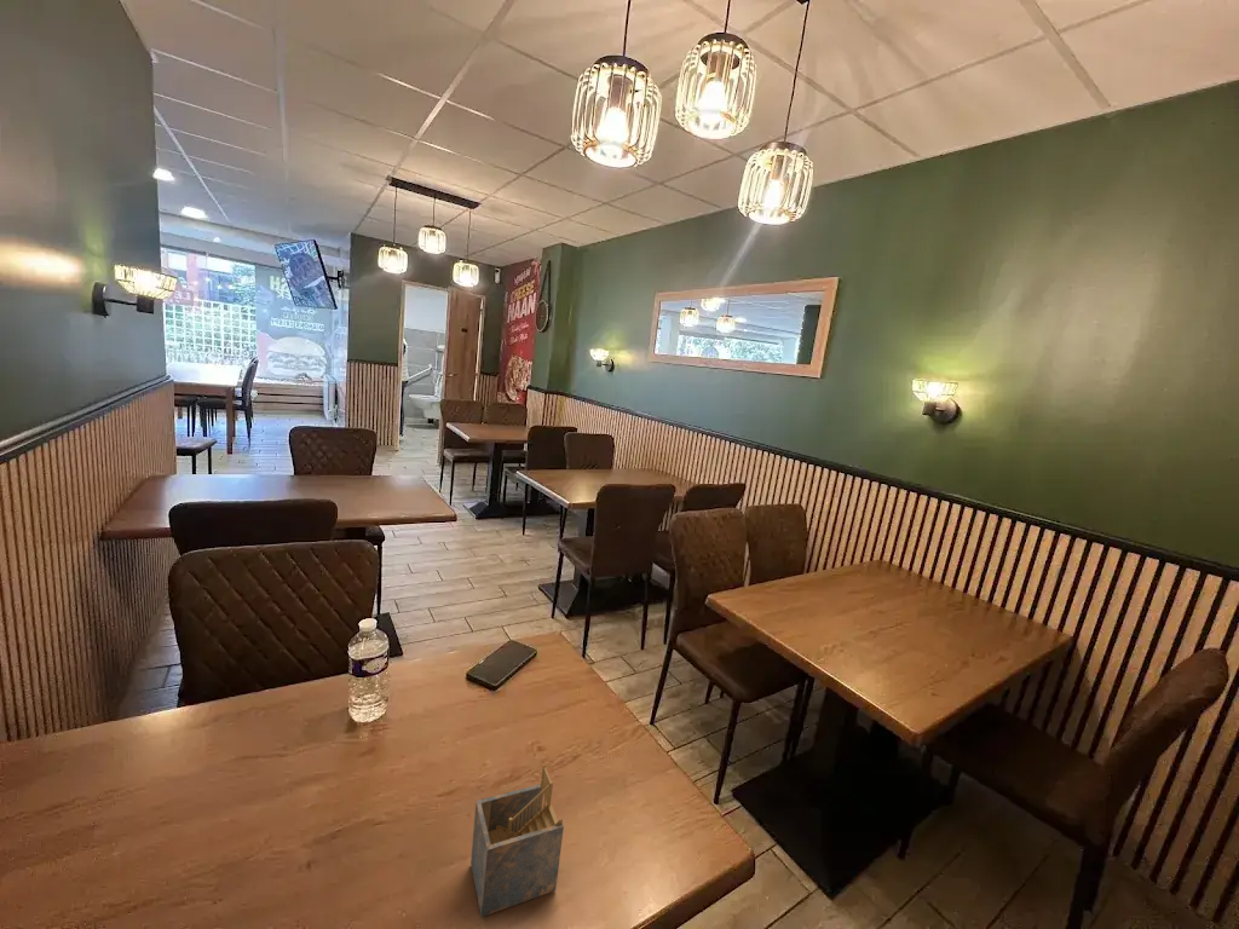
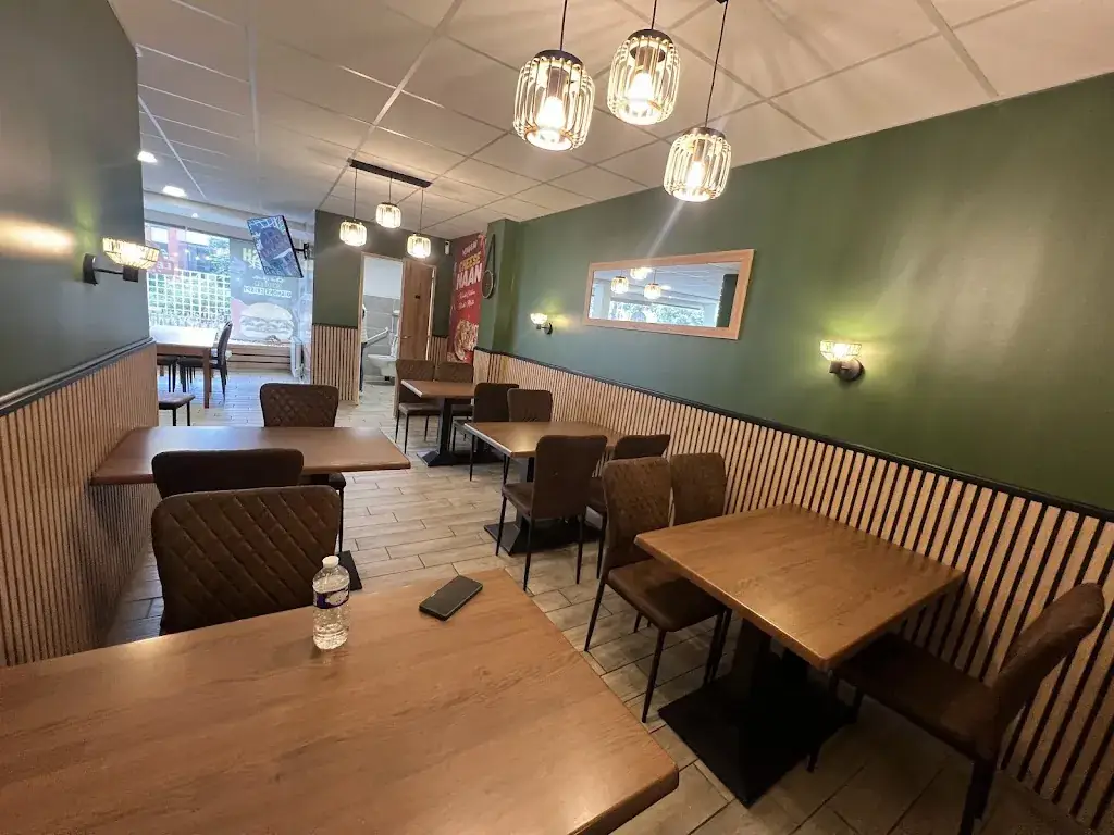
- napkin holder (517, 833)
